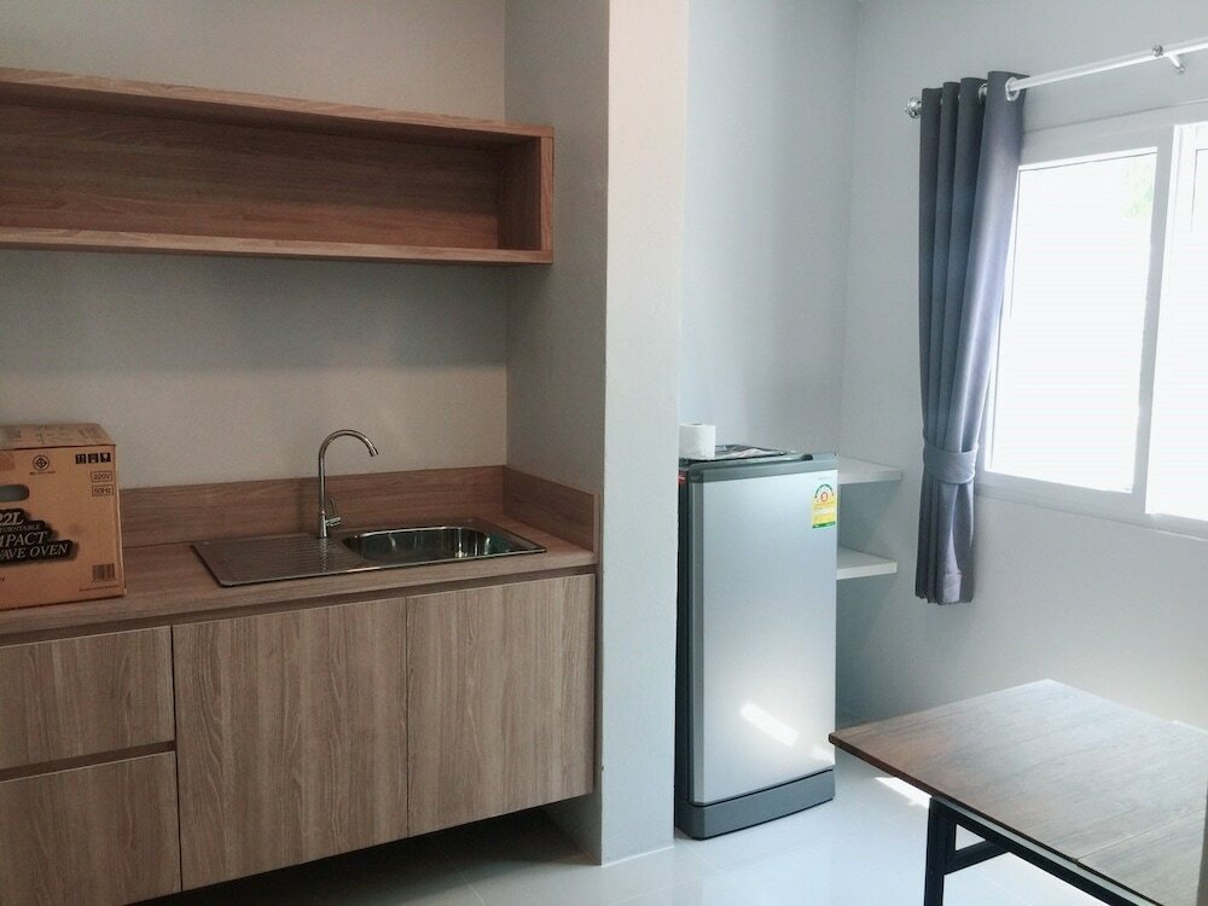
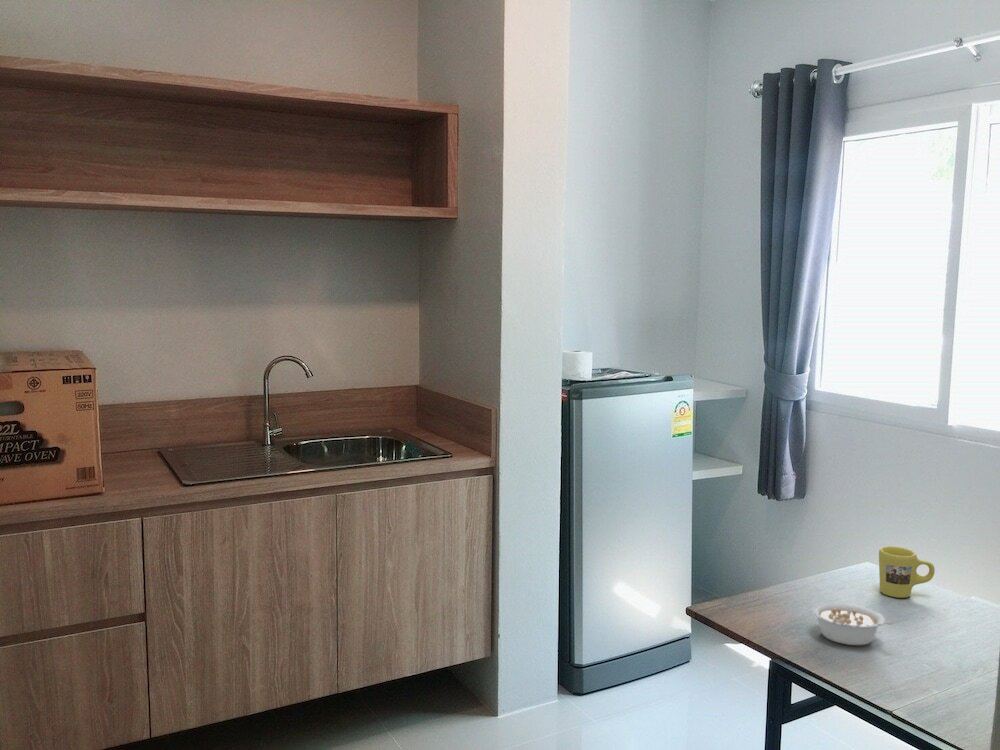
+ mug (905, 573)
+ legume (850, 623)
